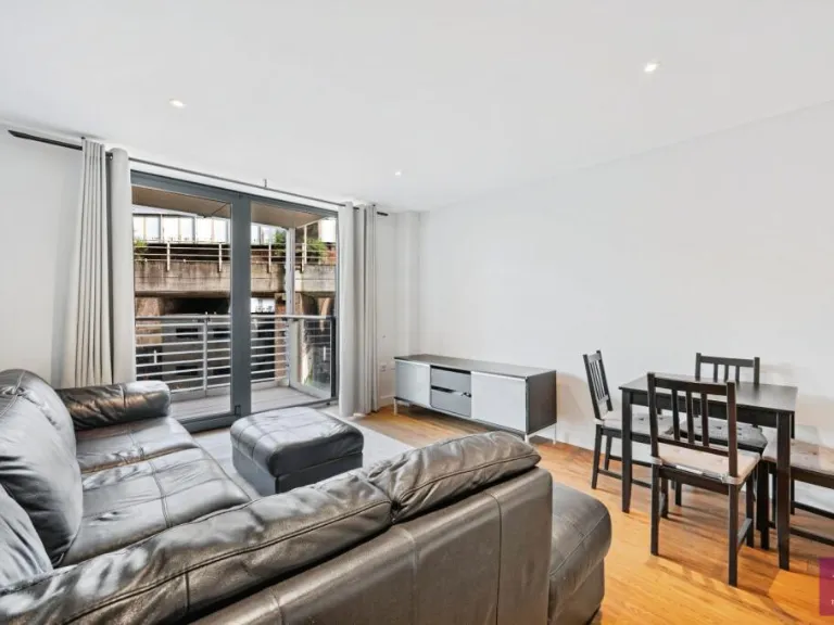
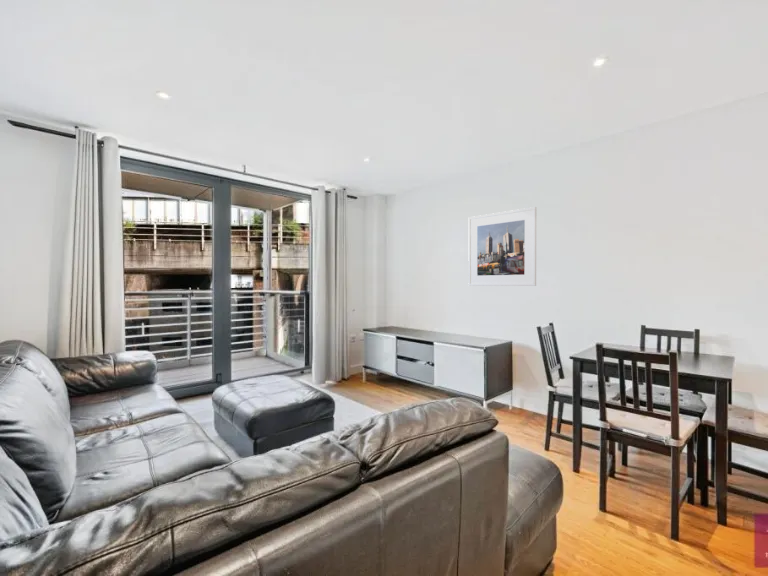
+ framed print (500, 249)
